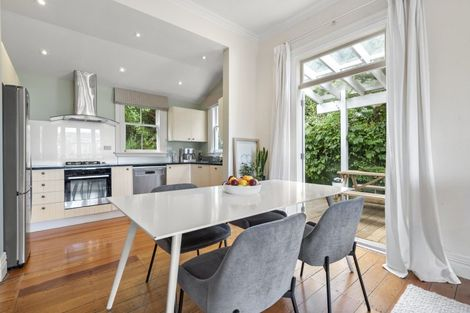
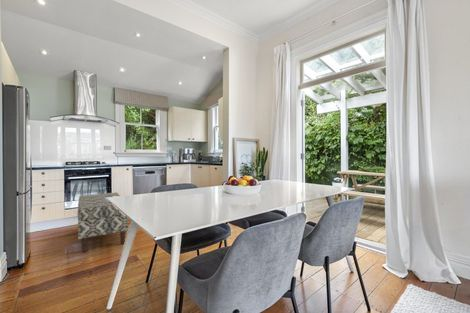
+ bench (101, 217)
